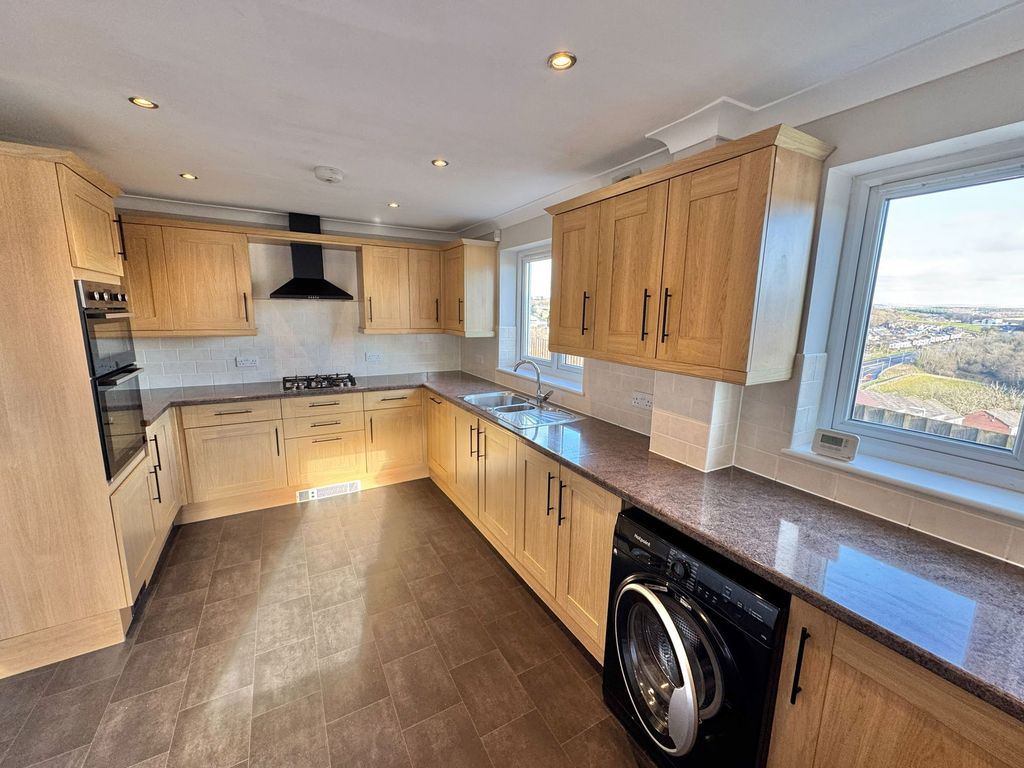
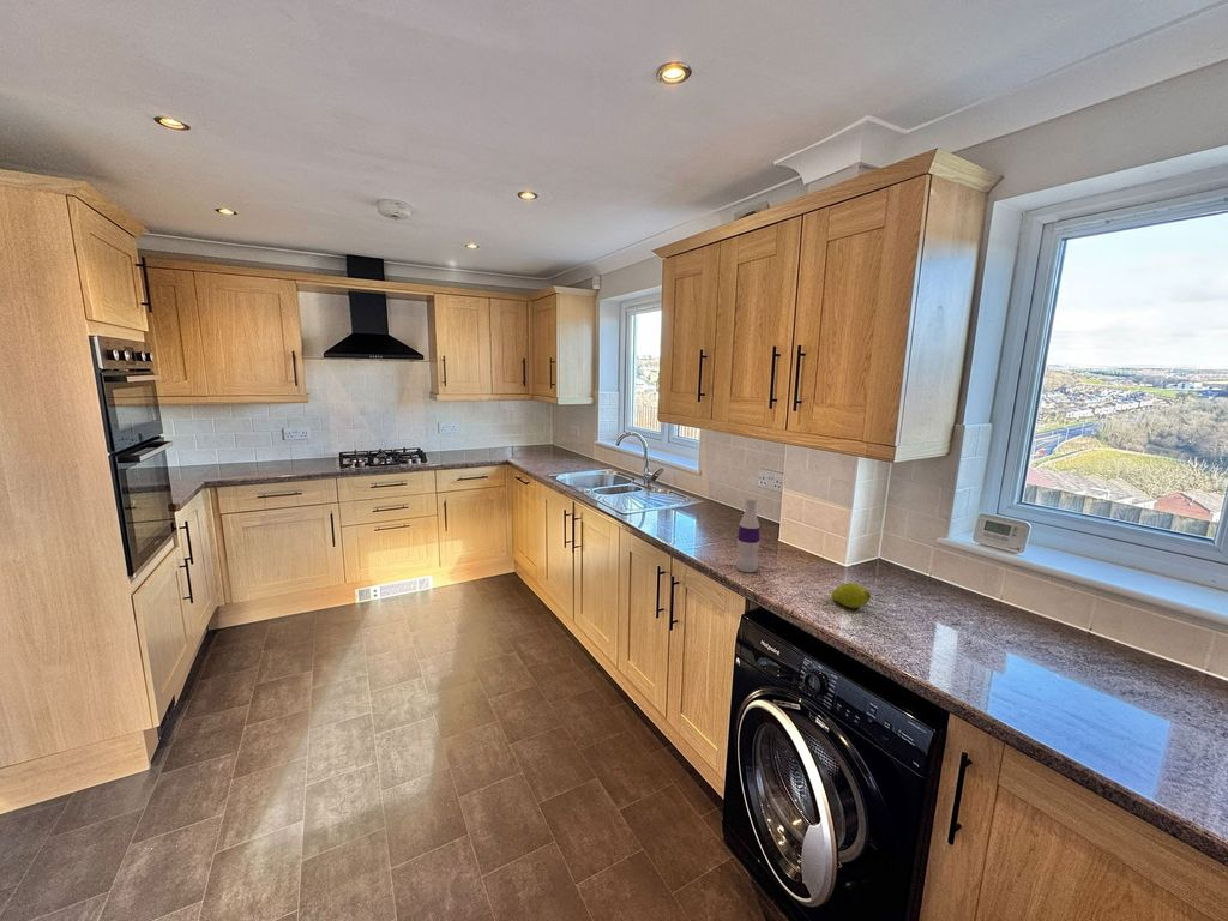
+ bottle (748, 534)
+ fruit (848, 592)
